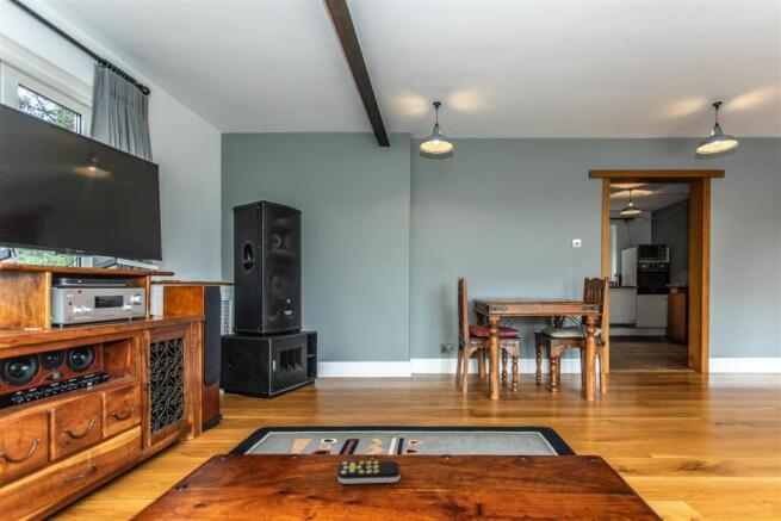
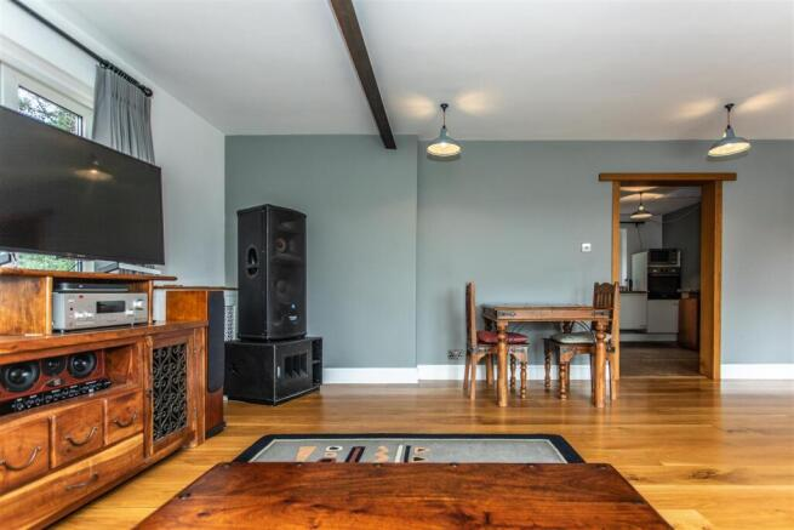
- remote control (368, 471)
